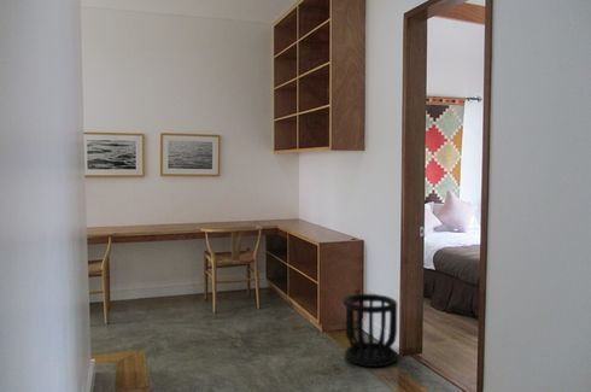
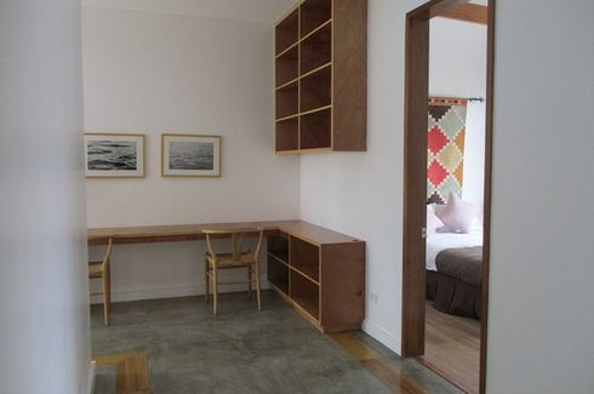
- wastebasket (370, 328)
